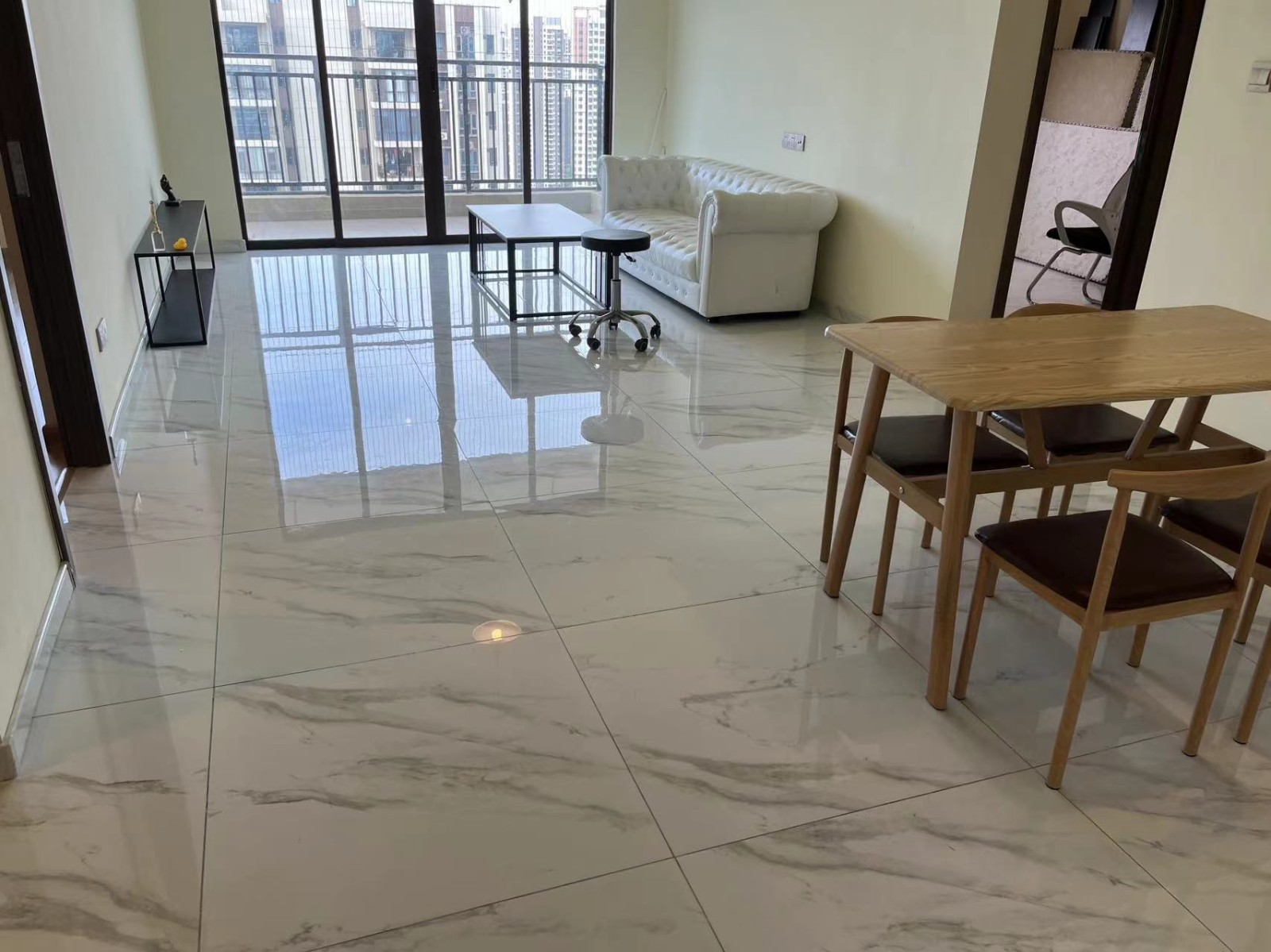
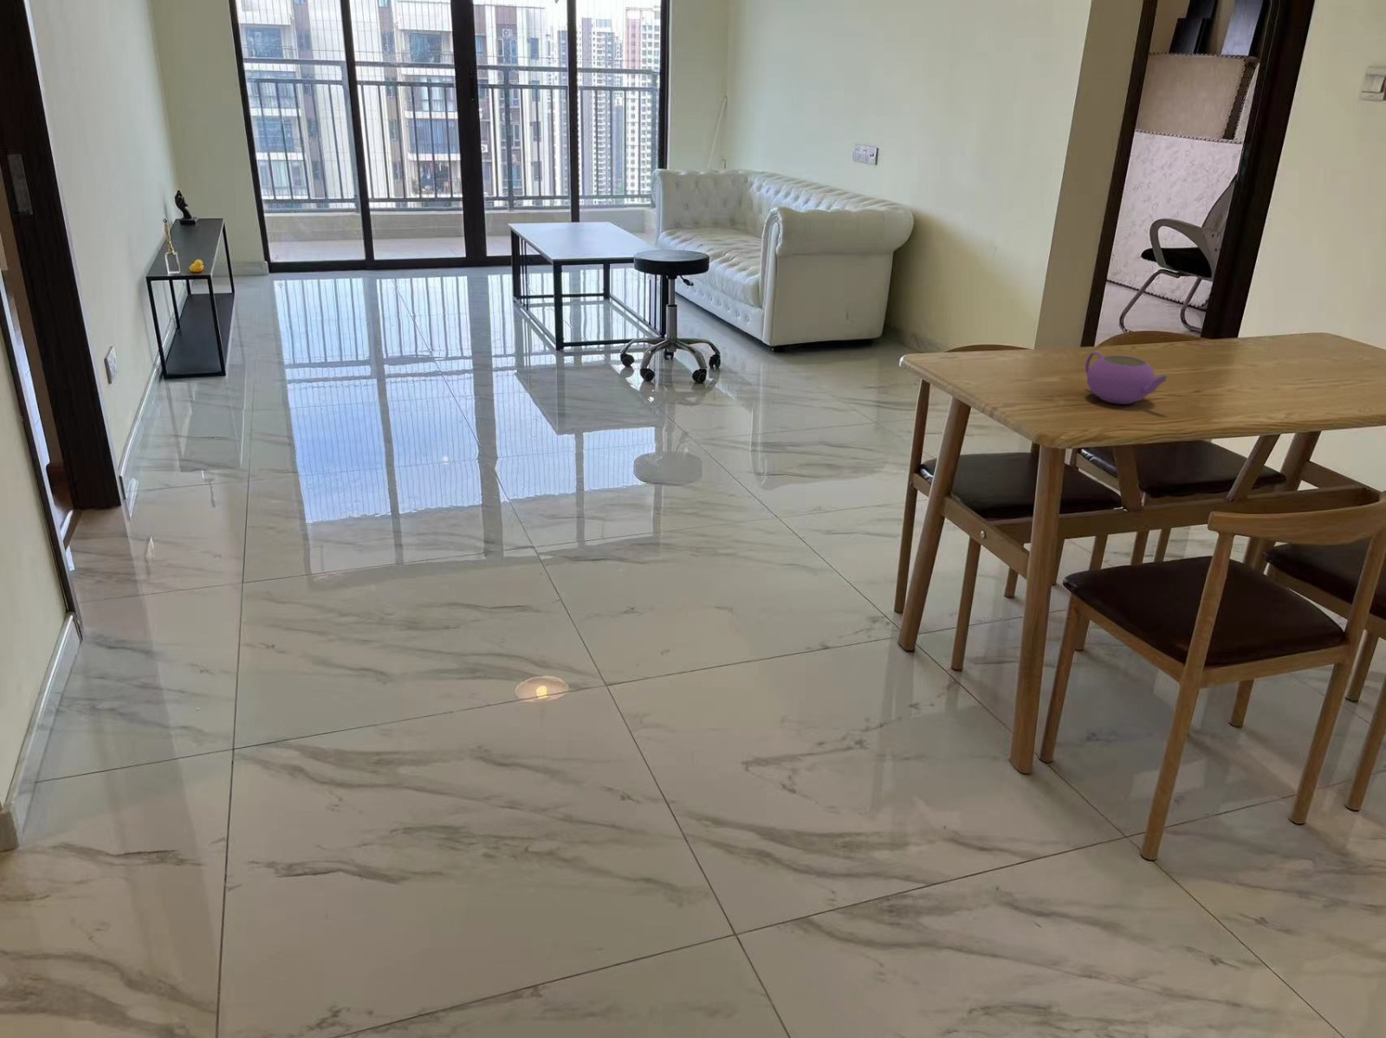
+ teapot (1123, 381)
